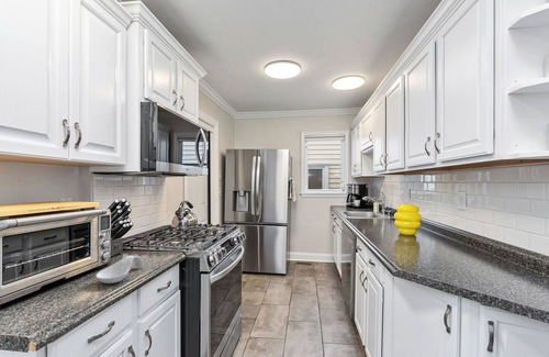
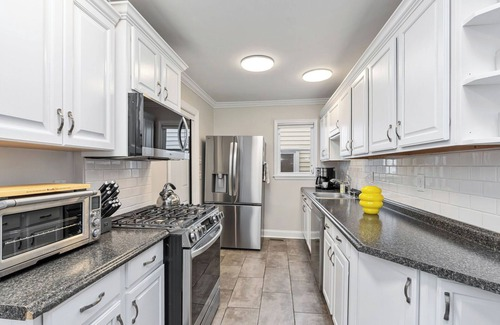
- spoon rest (122, 267)
